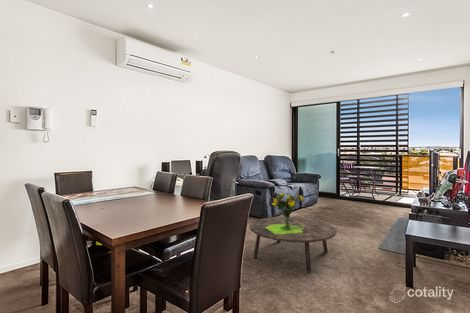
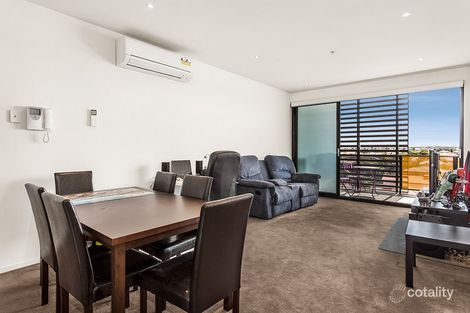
- bouquet (288, 208)
- coffee table (291, 240)
